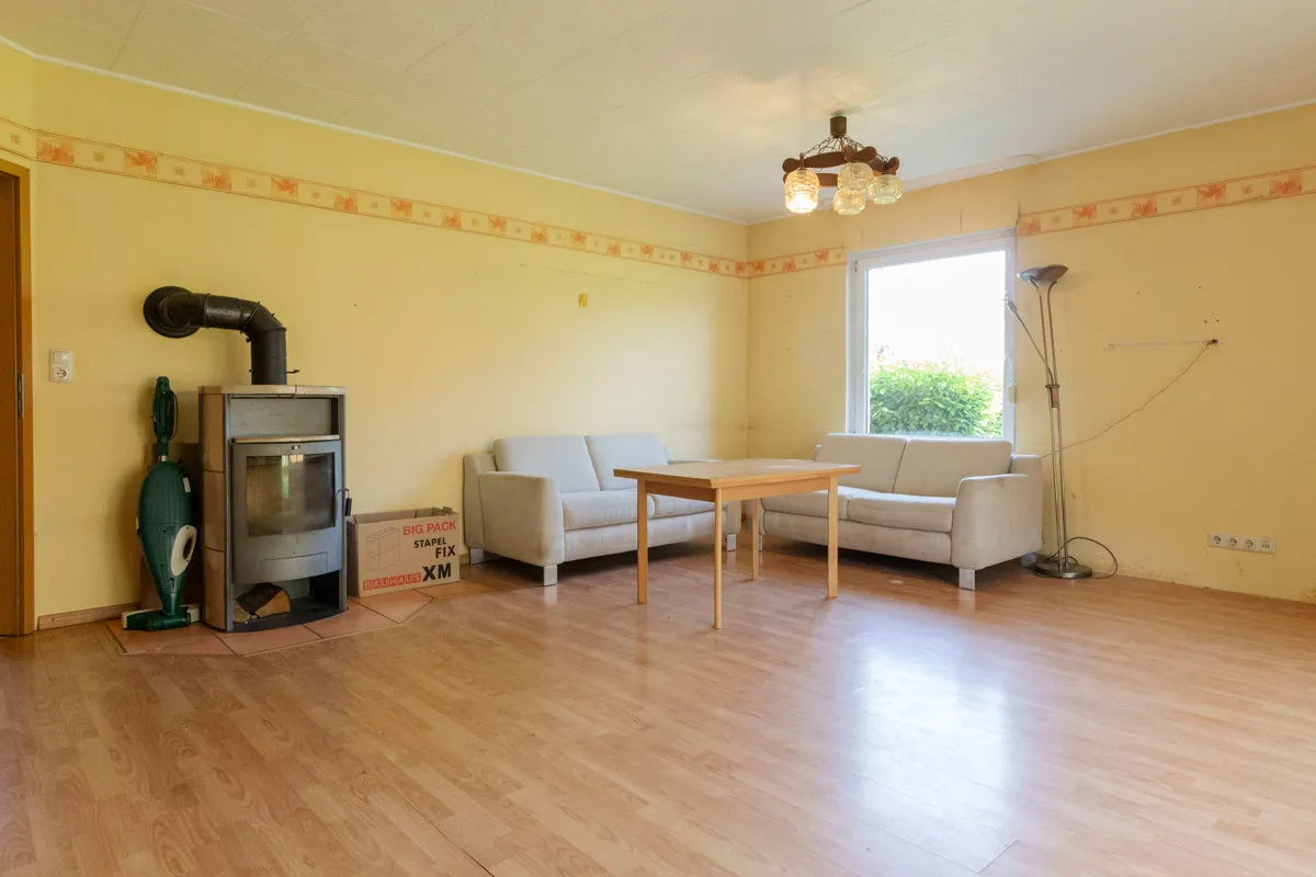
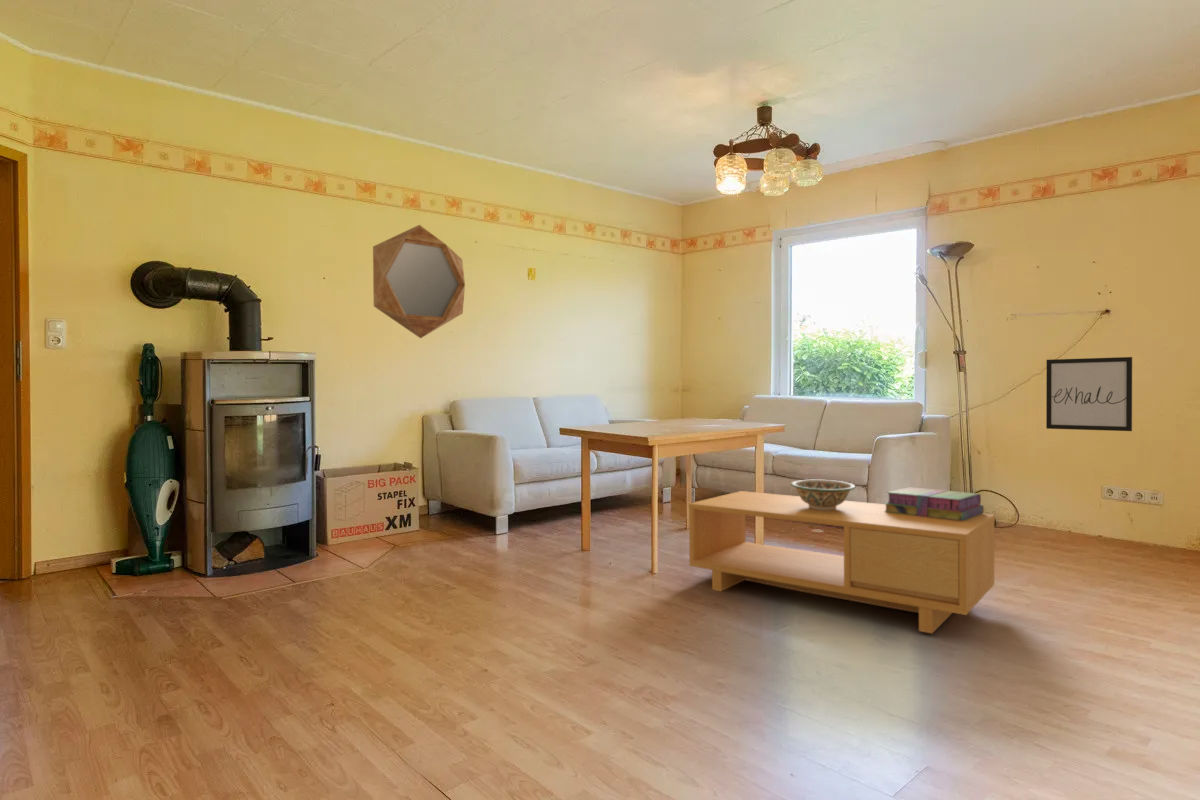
+ home mirror (422, 280)
+ decorative bowl (822, 495)
+ stack of books (933, 502)
+ wall art (1087, 394)
+ coffee table (832, 554)
